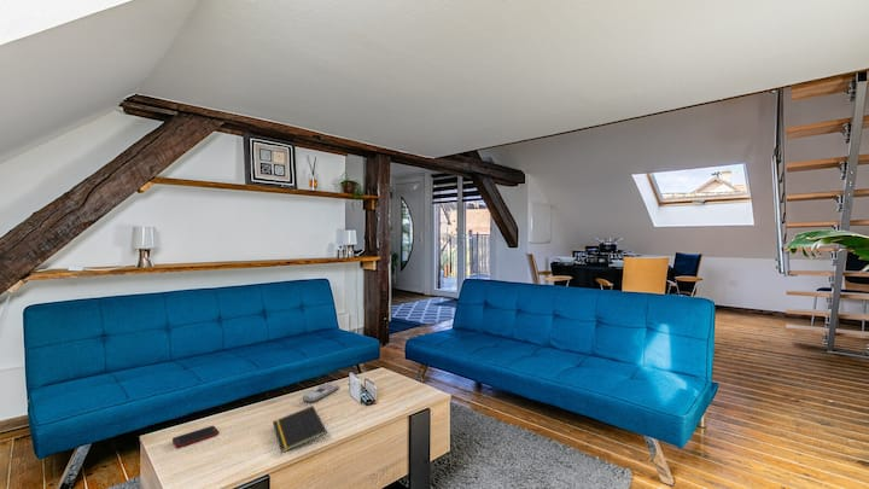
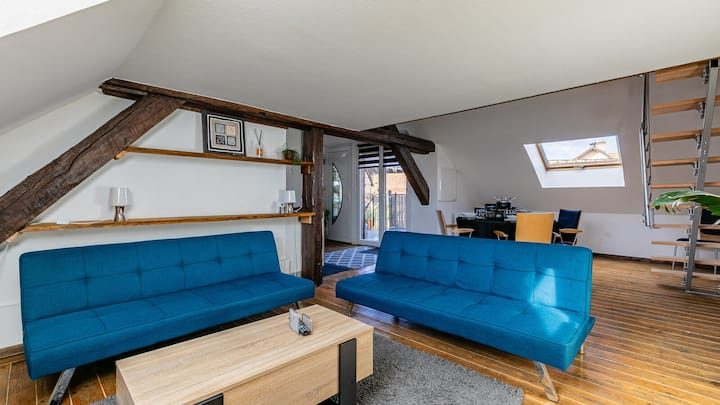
- remote control (320, 392)
- notepad (298, 426)
- cell phone (196, 436)
